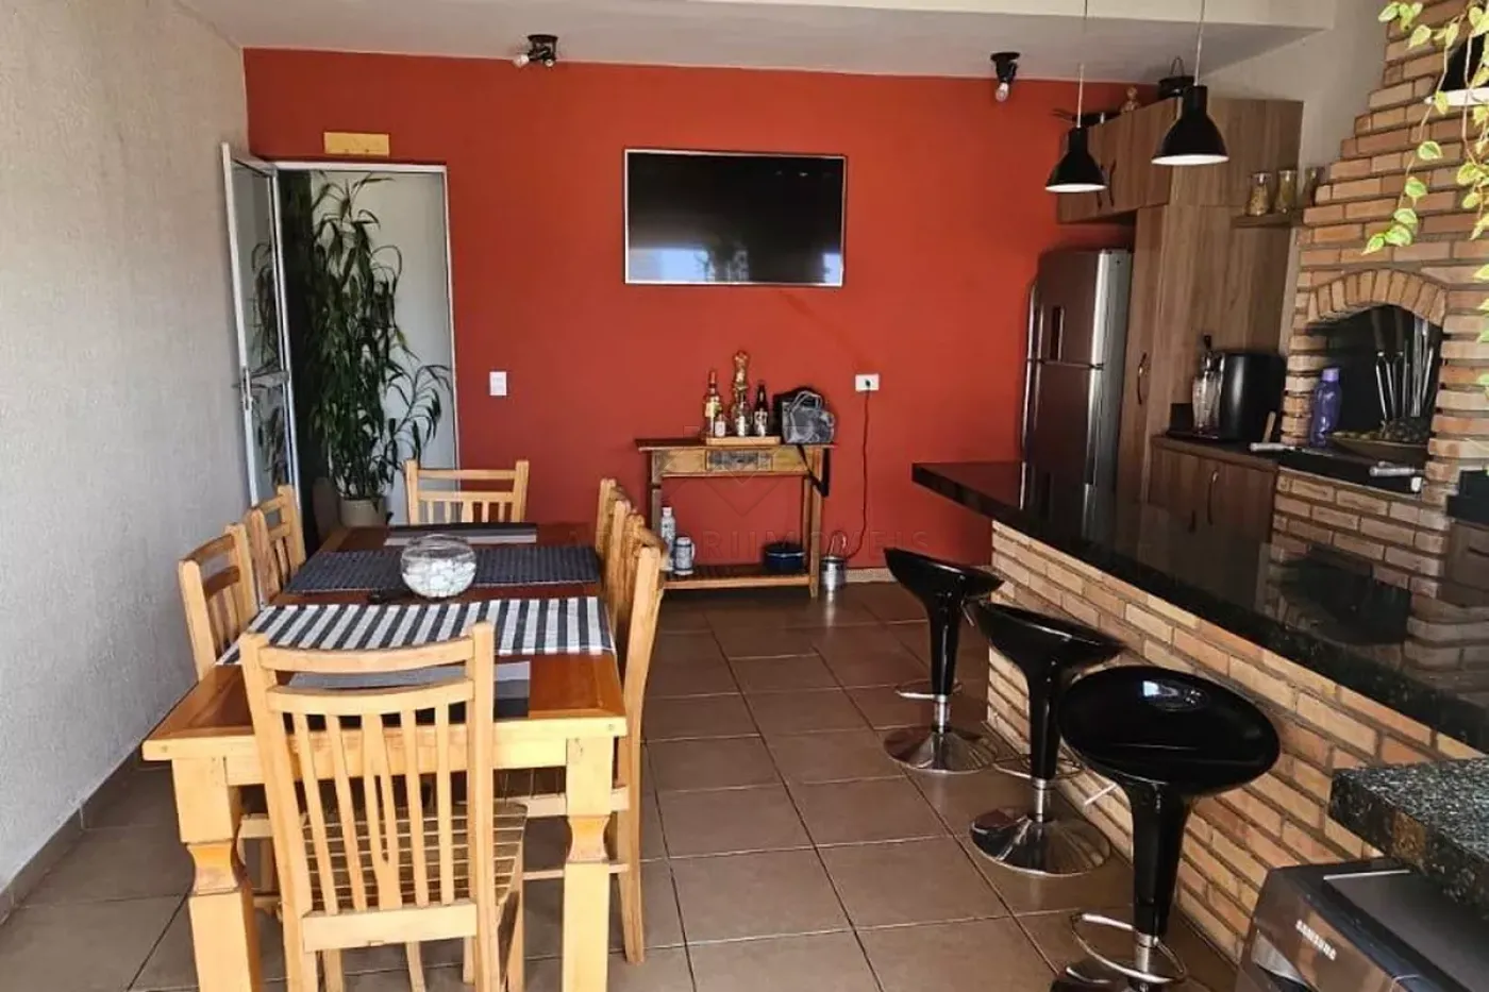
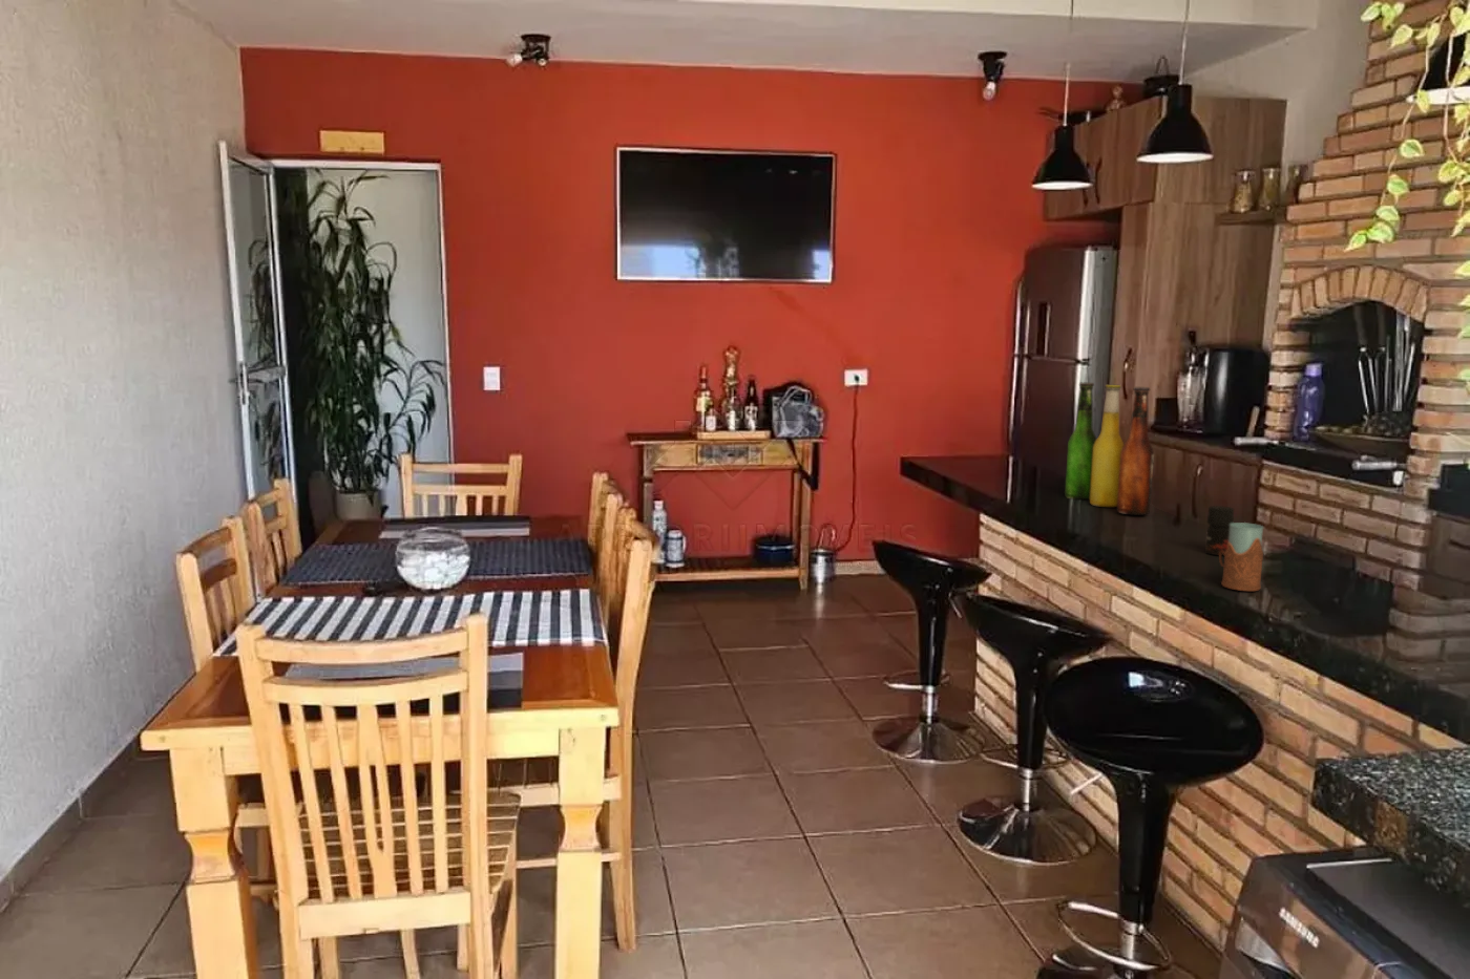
+ drinking glass (1237, 554)
+ jar (1219, 530)
+ beer bottle (1109, 445)
